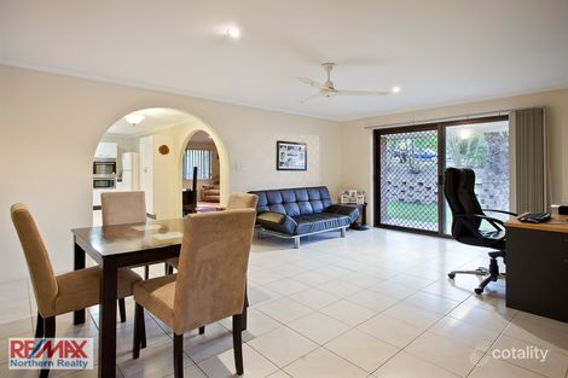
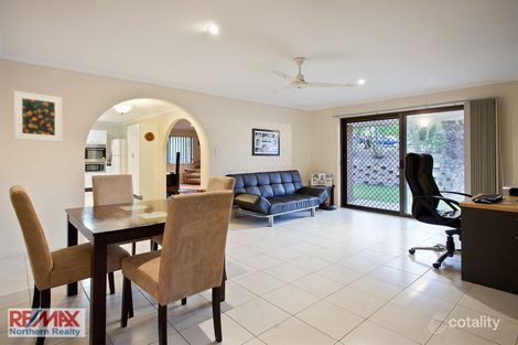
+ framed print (39, 117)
